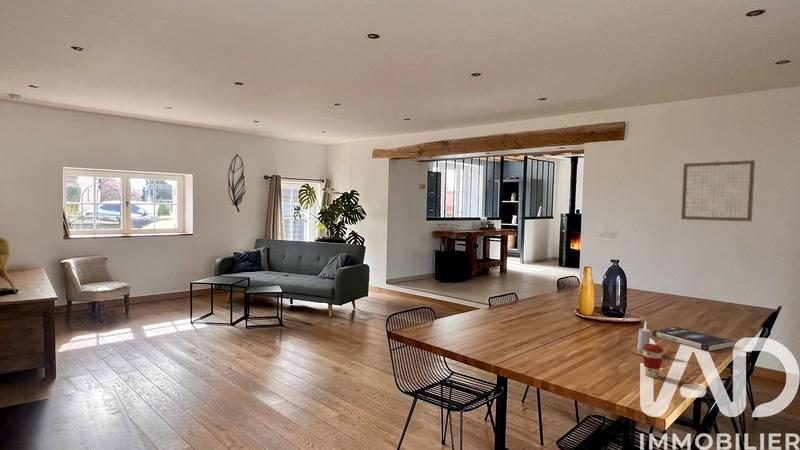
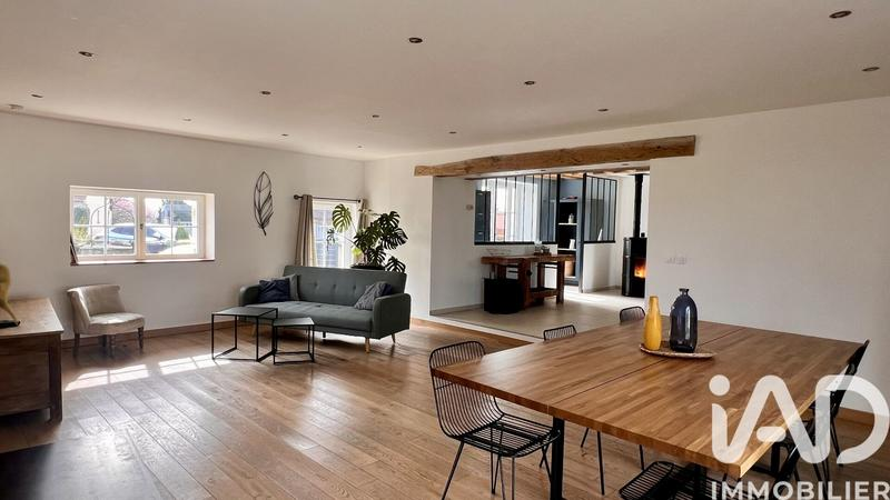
- book (691, 338)
- candle (644, 336)
- wall art (716, 189)
- coffee cup (652, 360)
